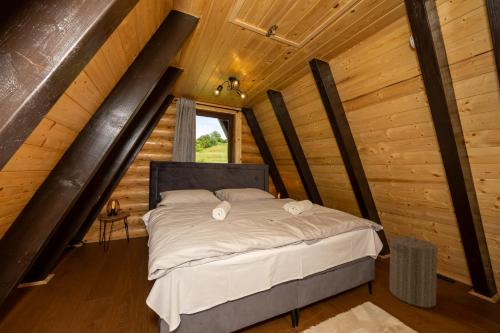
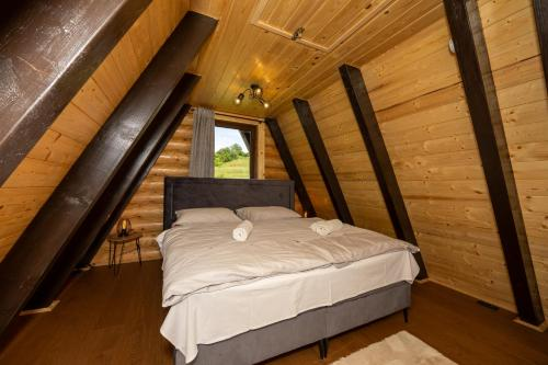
- laundry hamper (412, 264)
